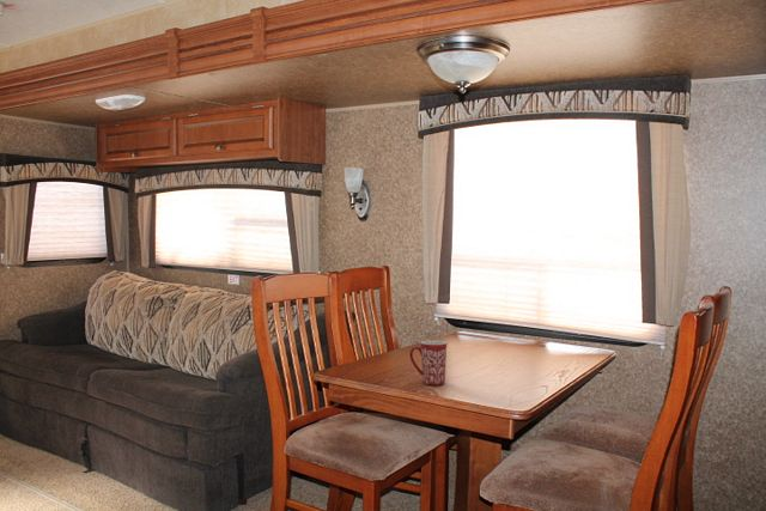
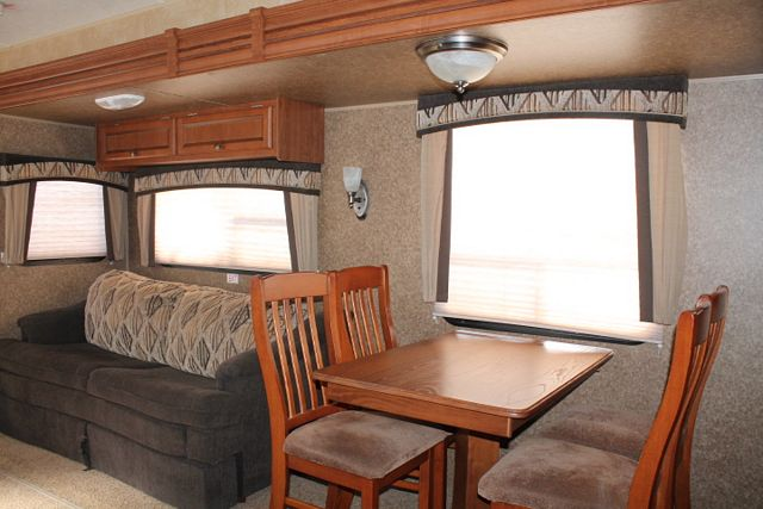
- mug (428, 361)
